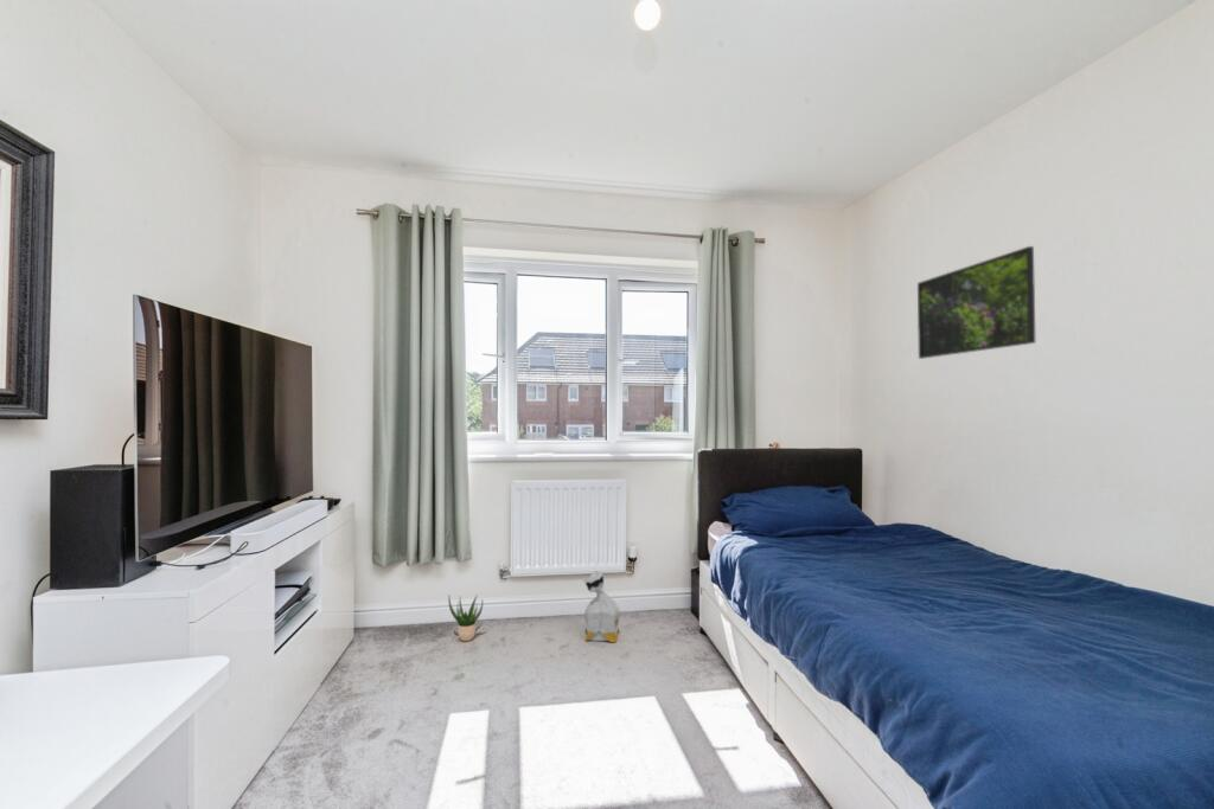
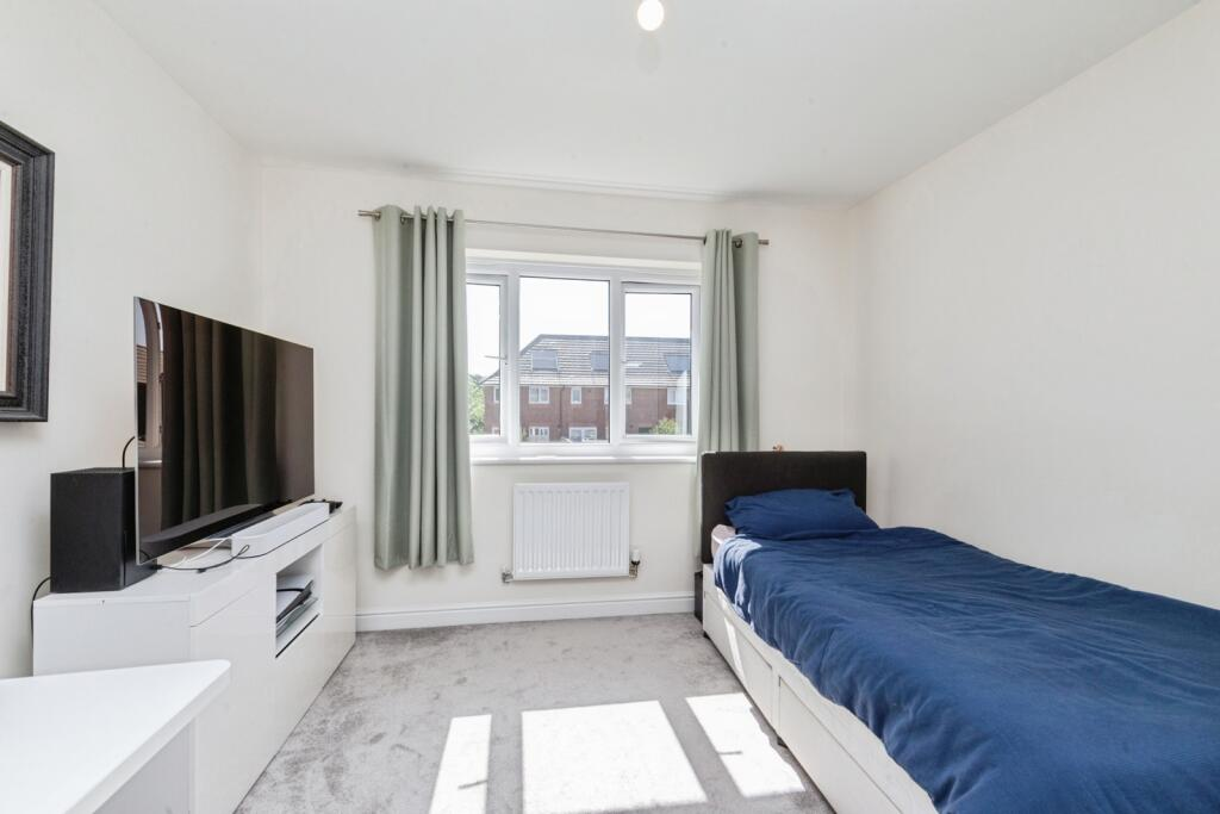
- potted plant (466, 615)
- bag (600, 603)
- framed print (969, 309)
